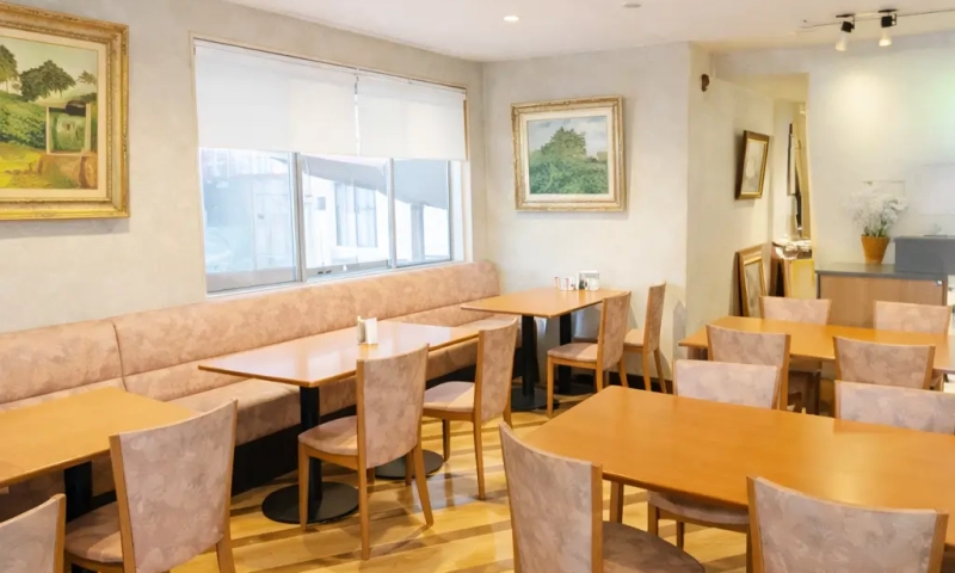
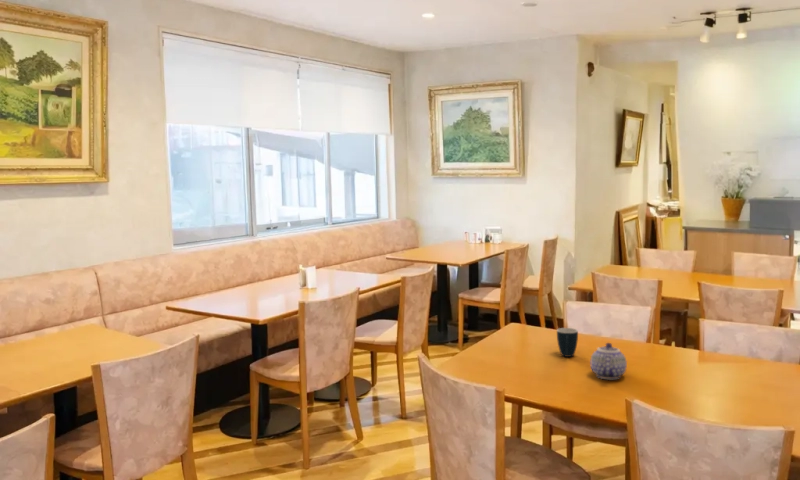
+ mug (567, 343)
+ teapot (608, 359)
